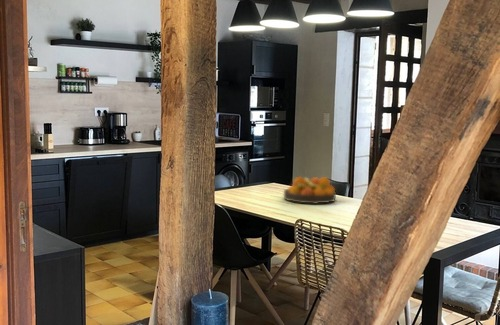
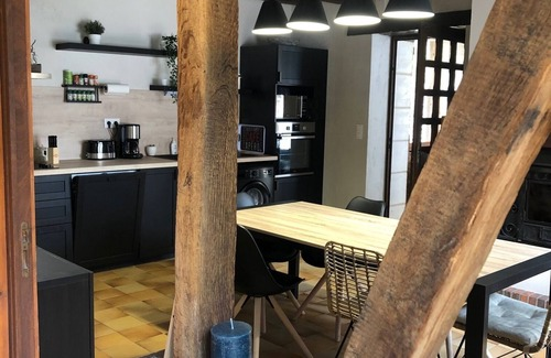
- fruit bowl (309, 187)
